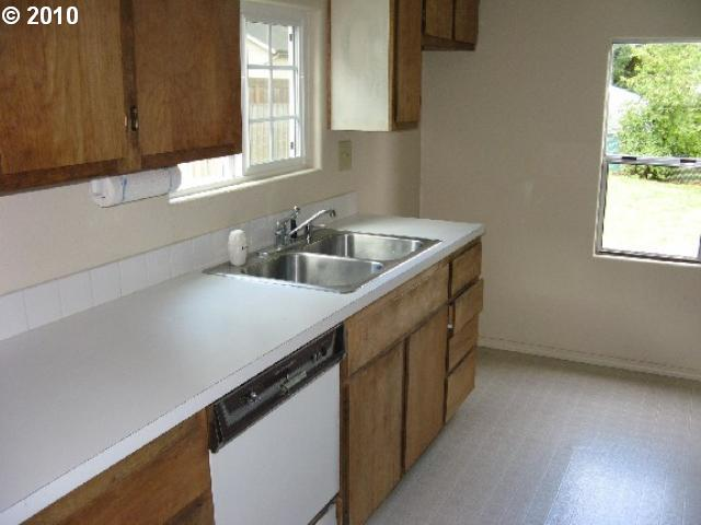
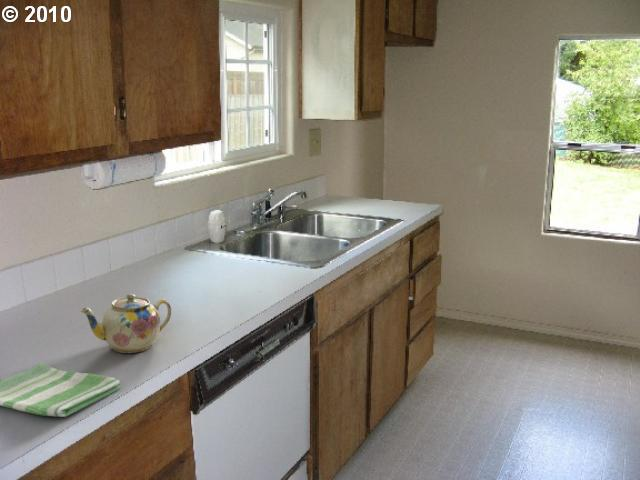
+ dish towel (49, 388)
+ teapot (129, 321)
